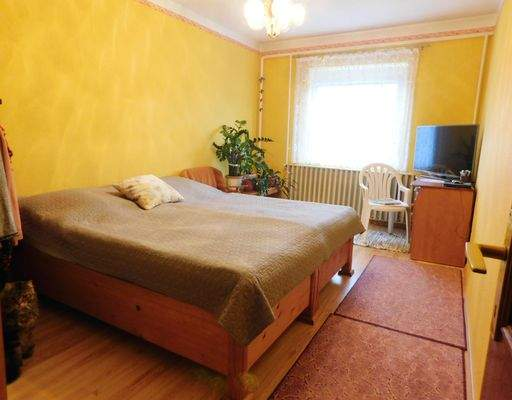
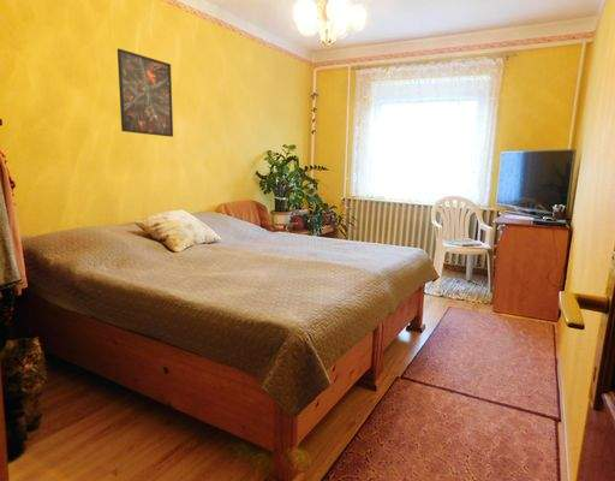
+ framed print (147, 95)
